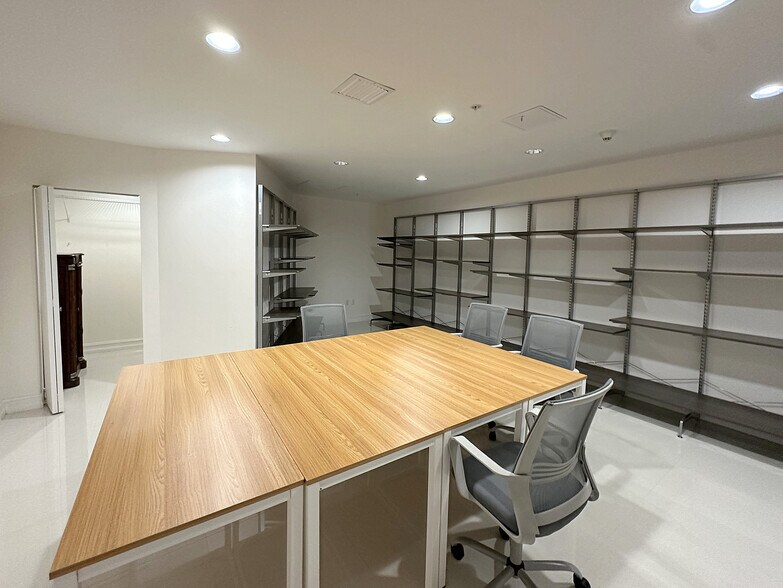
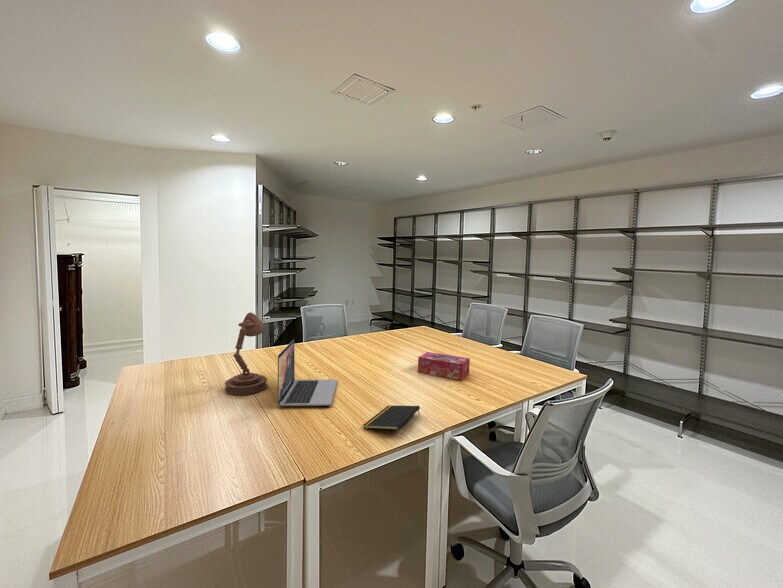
+ desk lamp (241, 348)
+ laptop (310, 380)
+ notepad (392, 416)
+ tissue box (443, 365)
